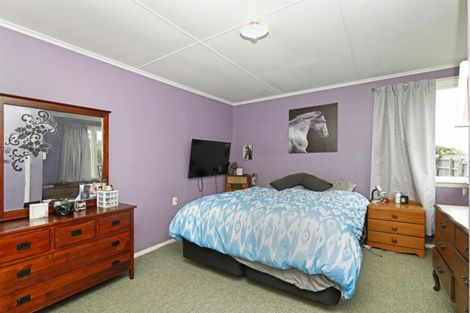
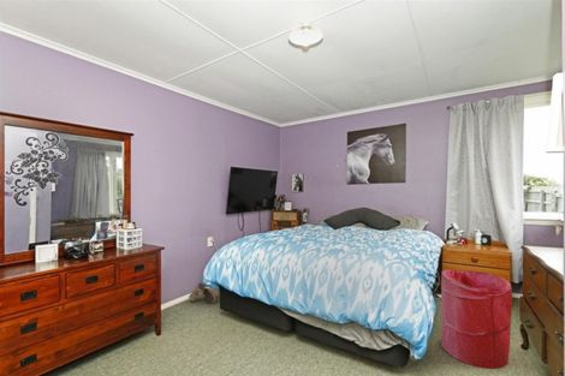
+ laundry hamper (474, 314)
+ boots (206, 291)
